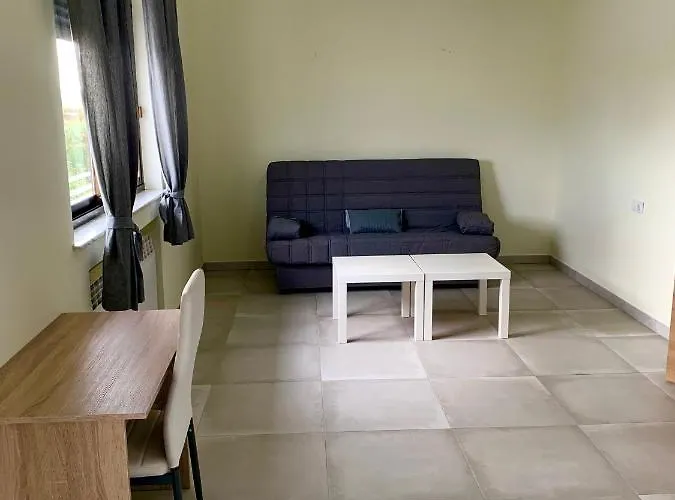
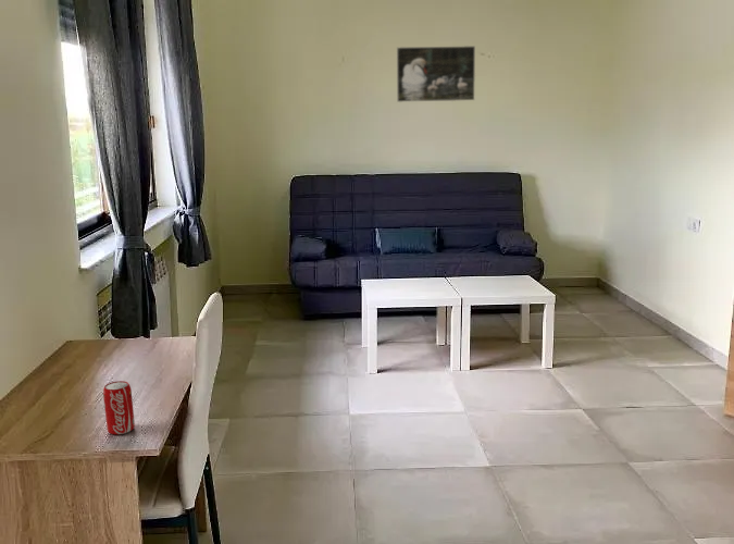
+ beverage can (119, 407)
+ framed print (435, 74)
